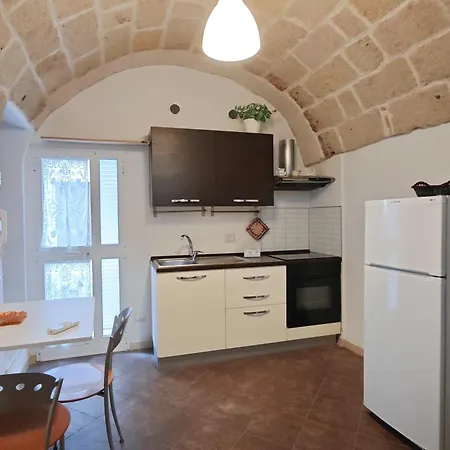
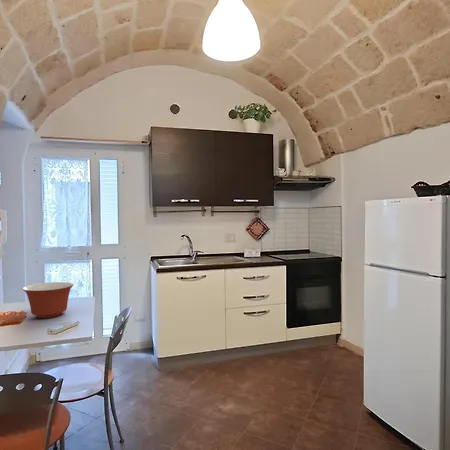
+ mixing bowl (49, 300)
